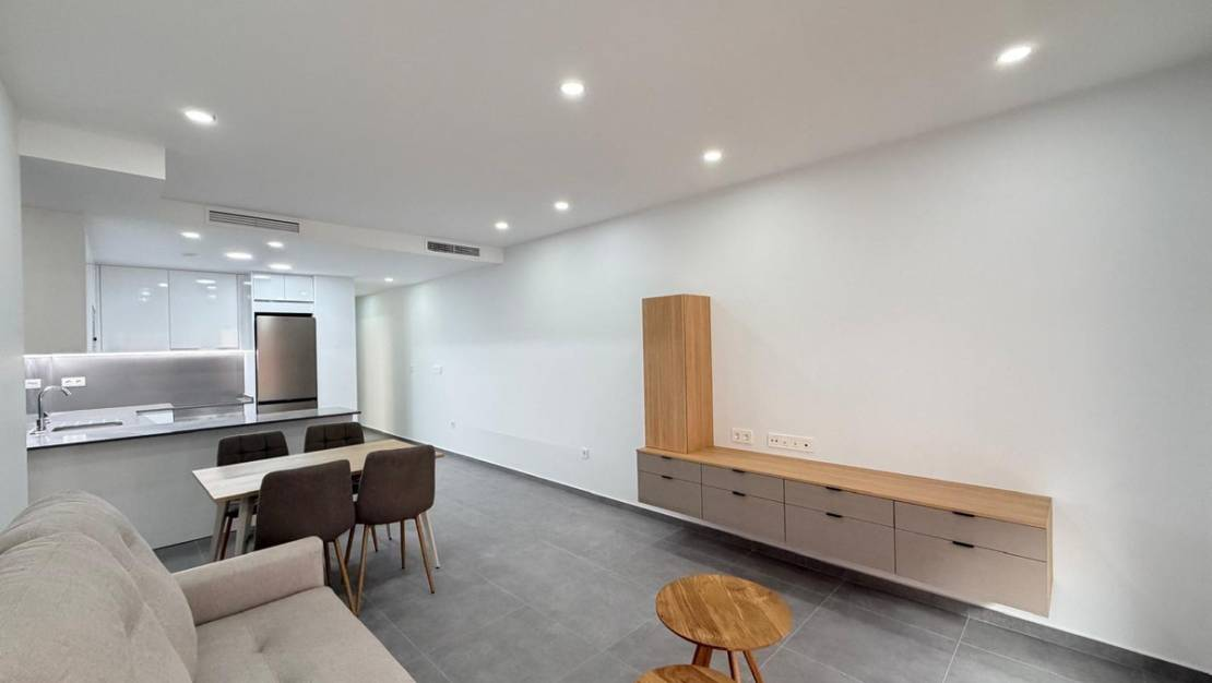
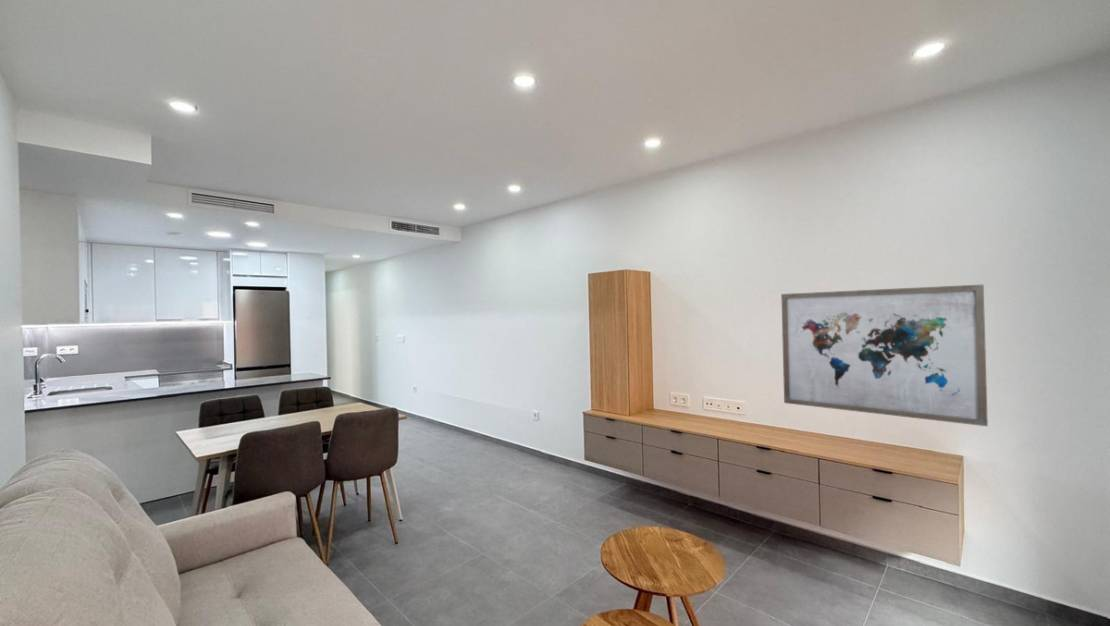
+ wall art (871, 351)
